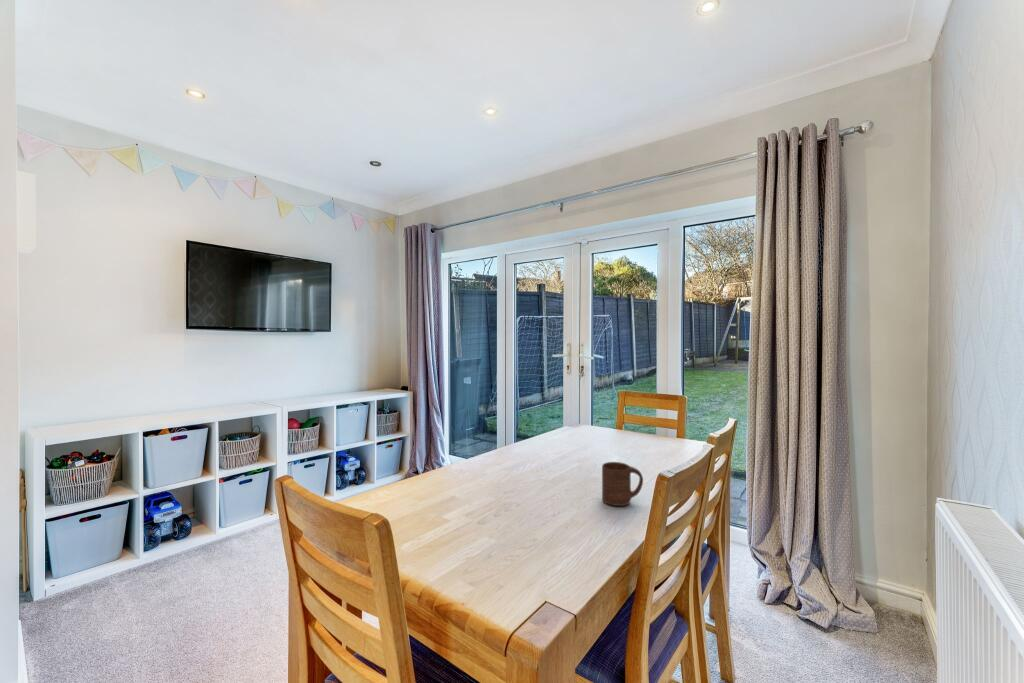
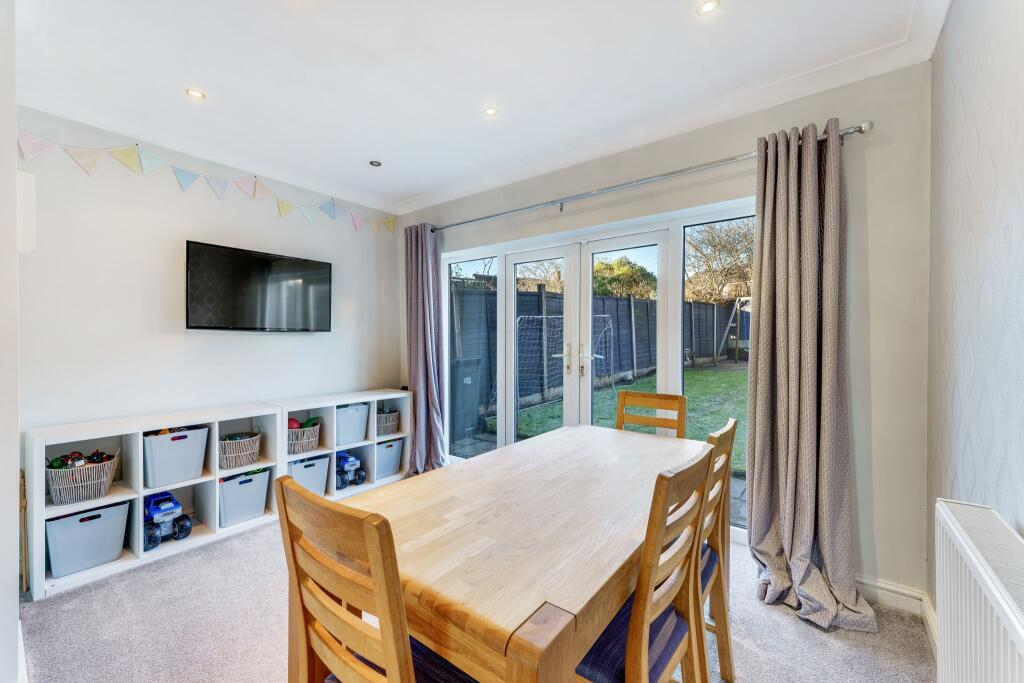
- cup (620, 483)
